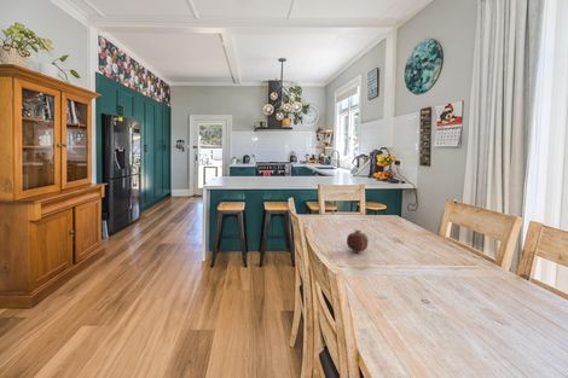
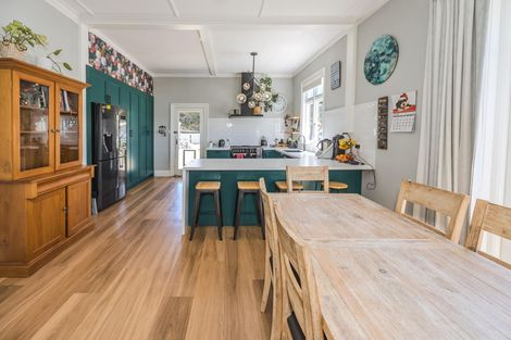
- fruit (357, 240)
